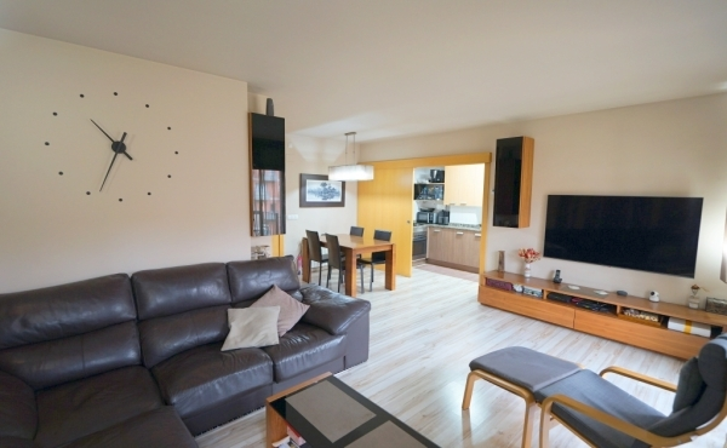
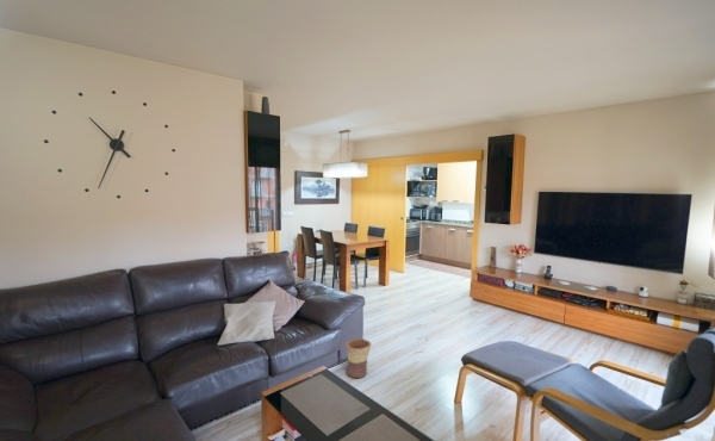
+ flower pot (358, 358)
